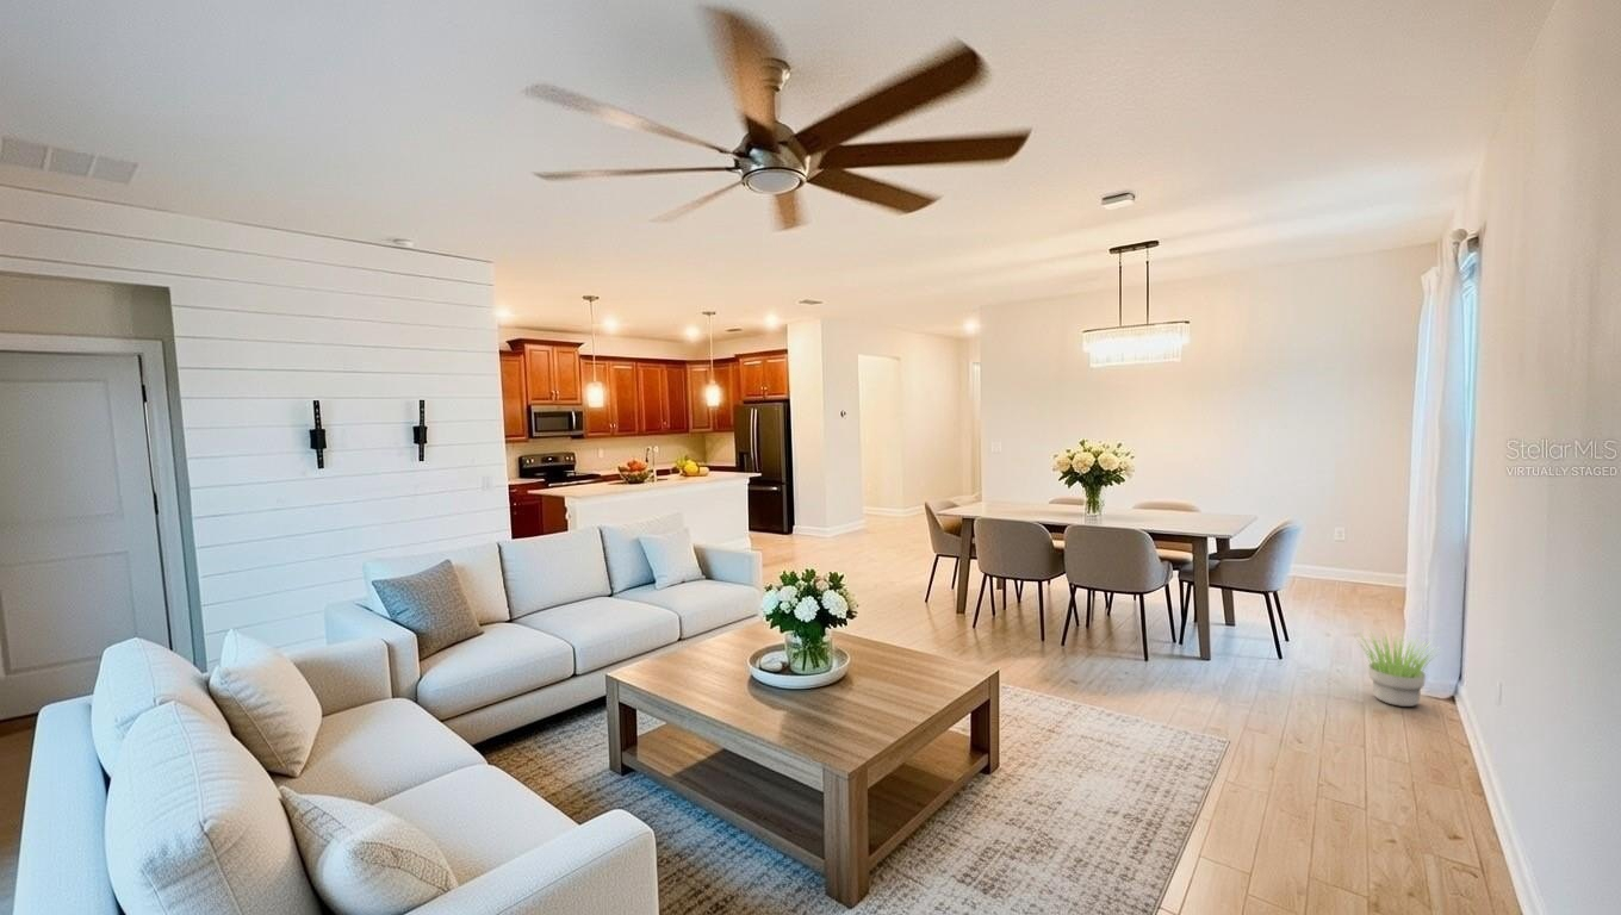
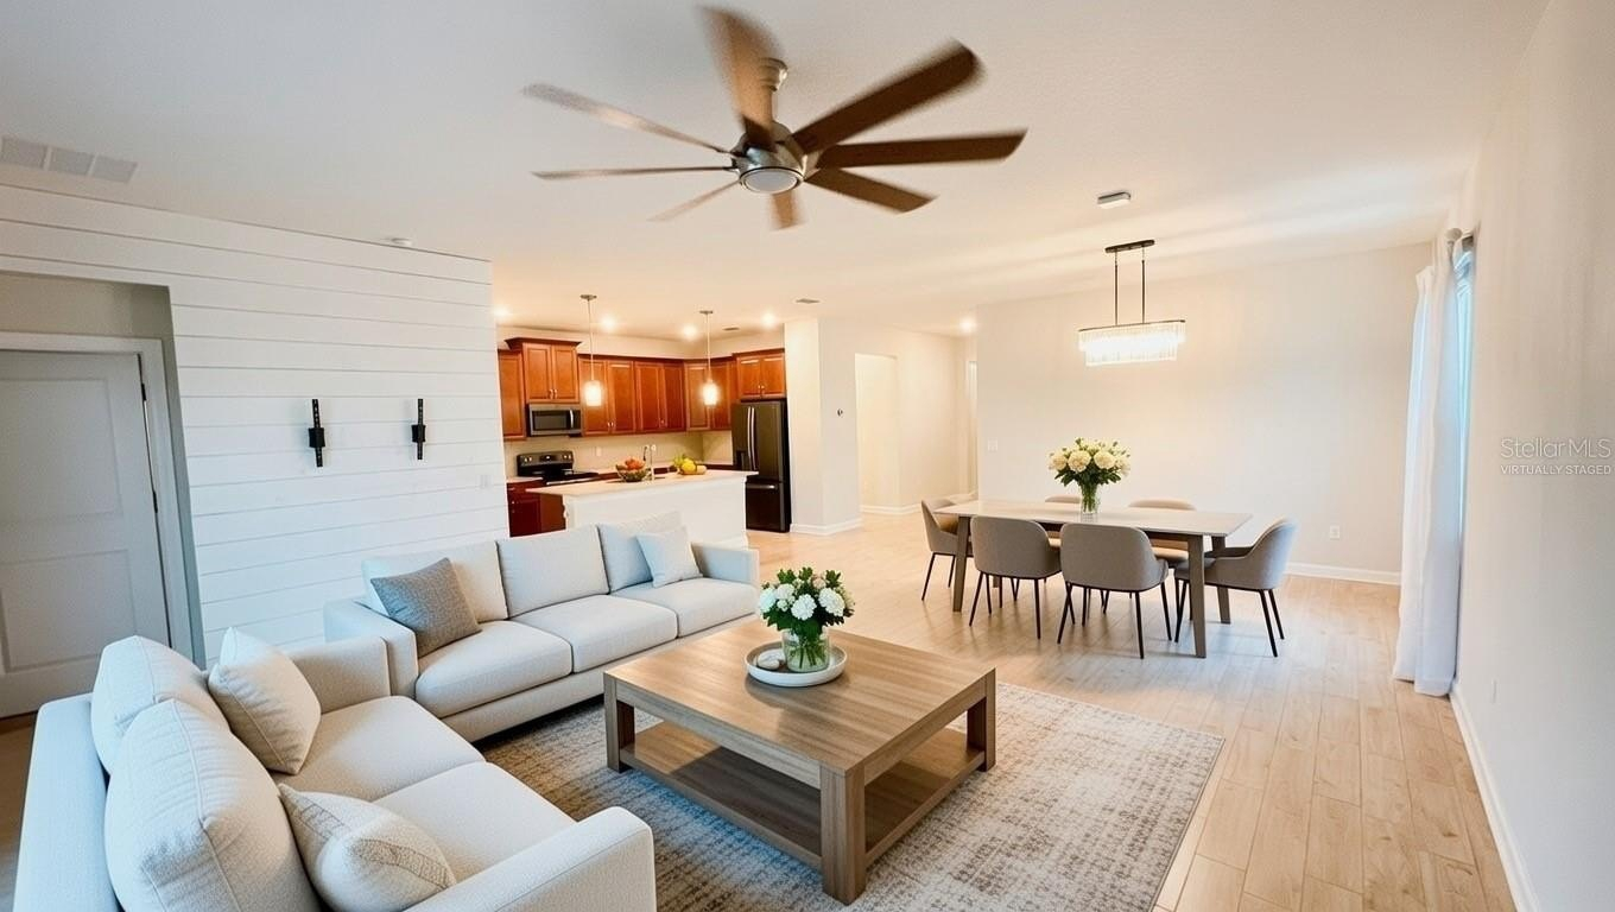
- potted plant (1395, 671)
